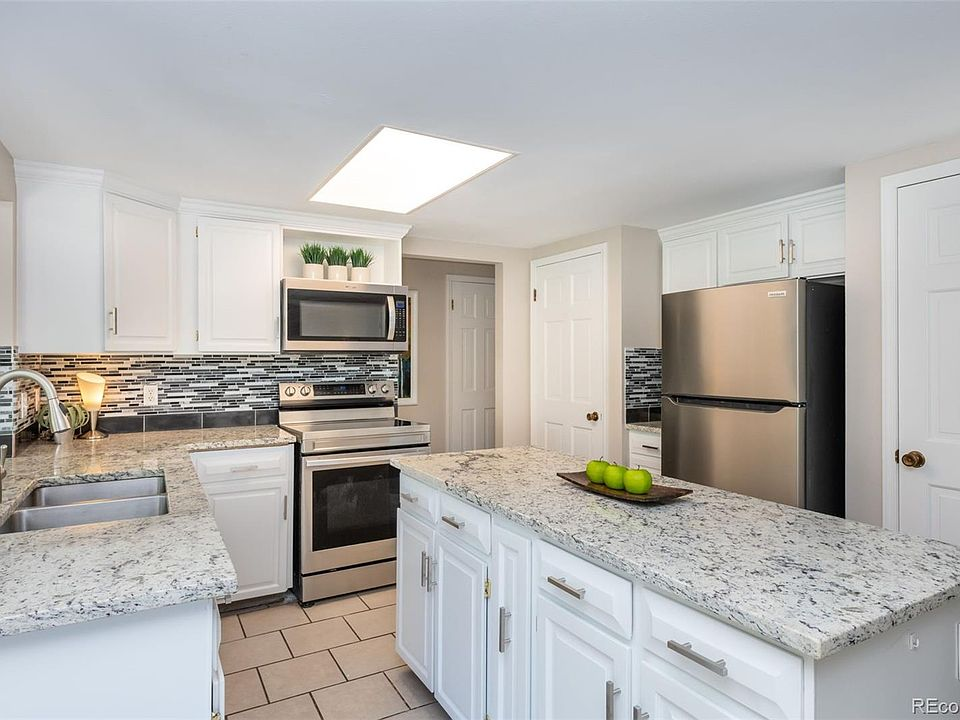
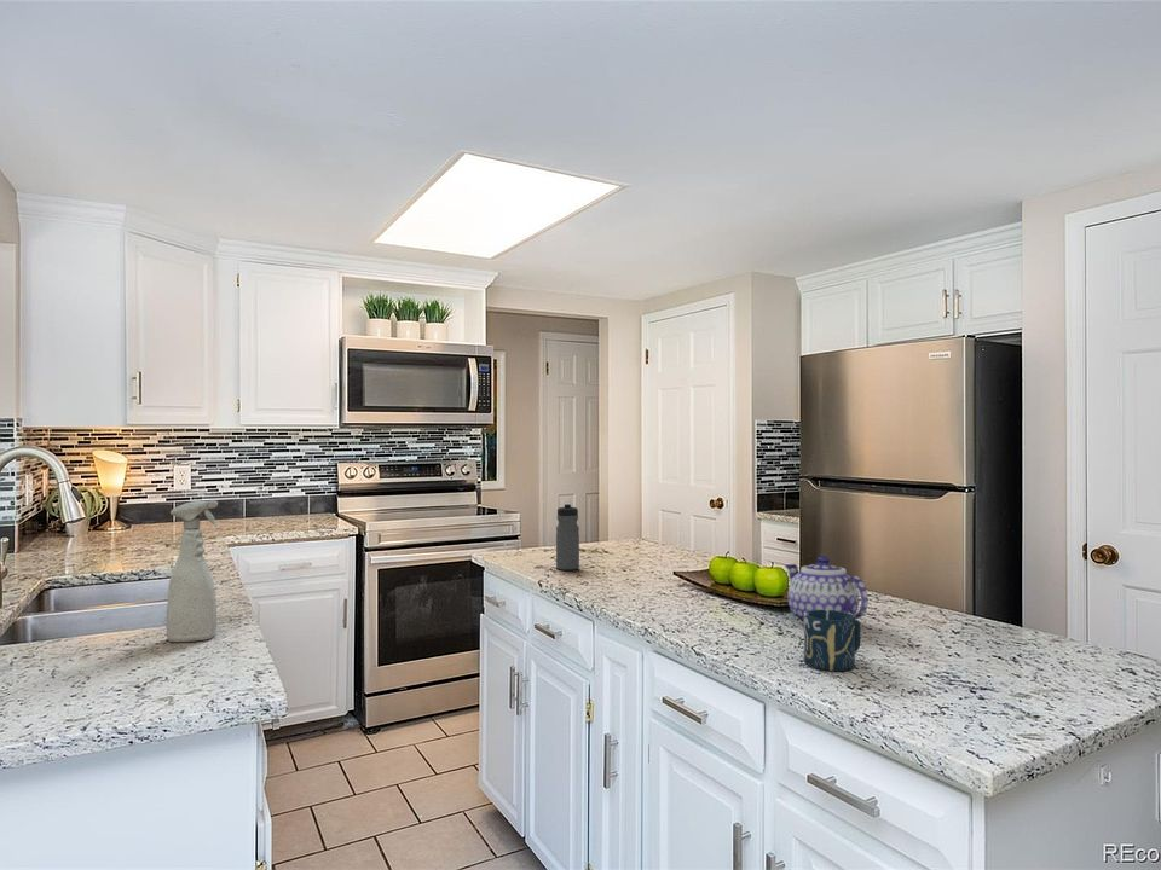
+ teapot (822, 590)
+ spray bottle (191, 569)
+ water bottle (567, 535)
+ cup (834, 638)
